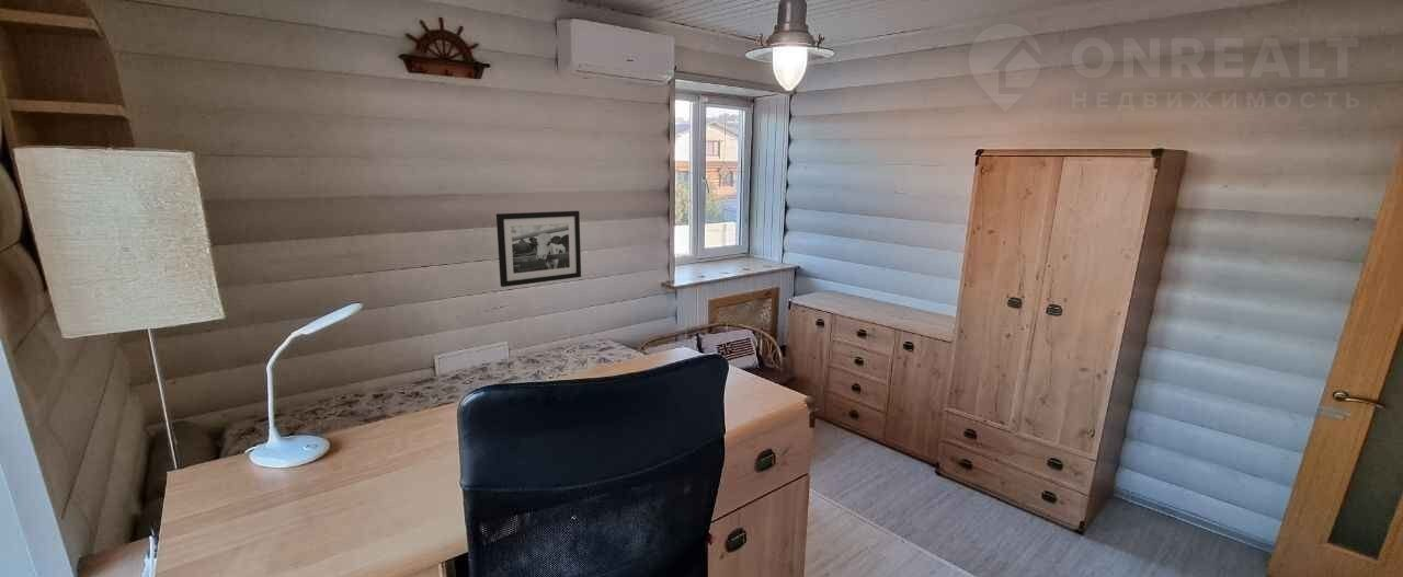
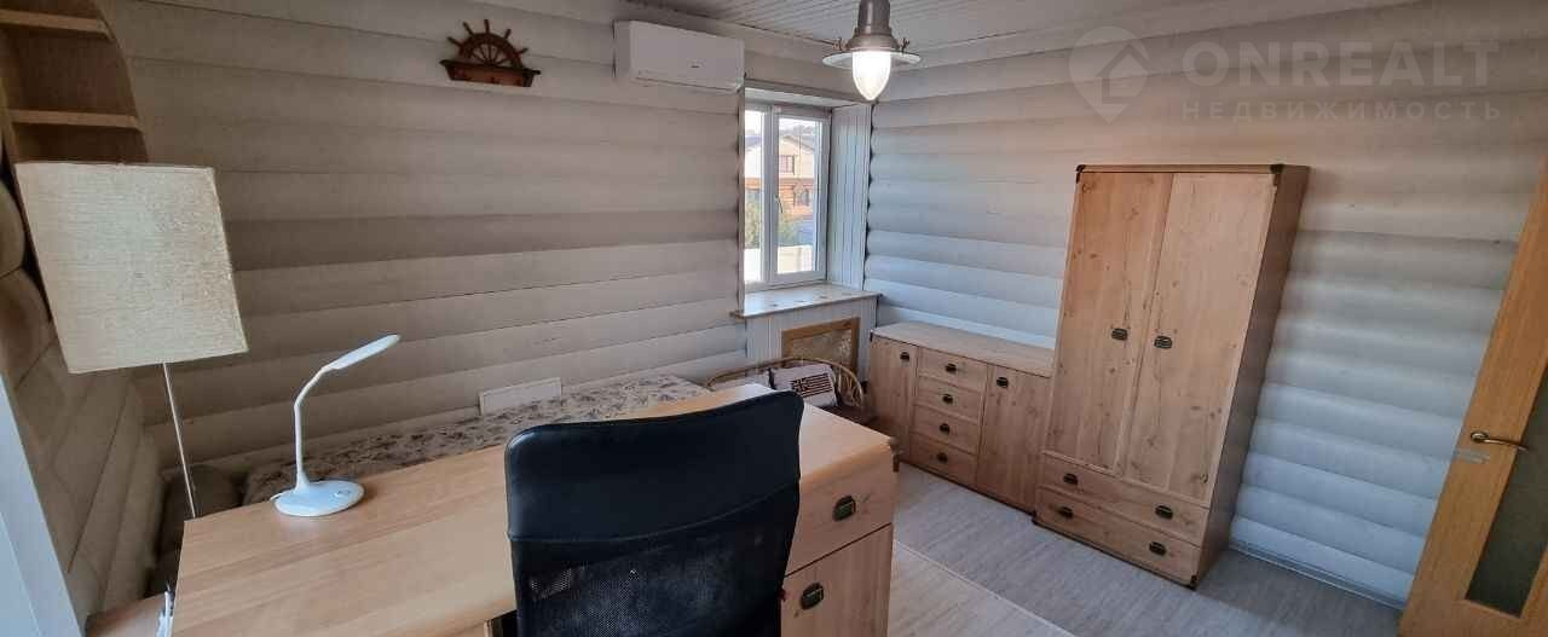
- picture frame (540, 246)
